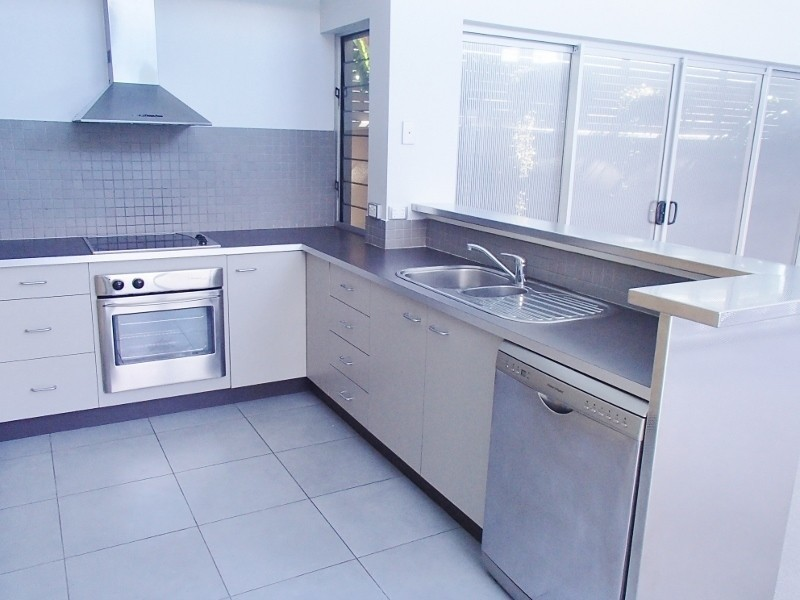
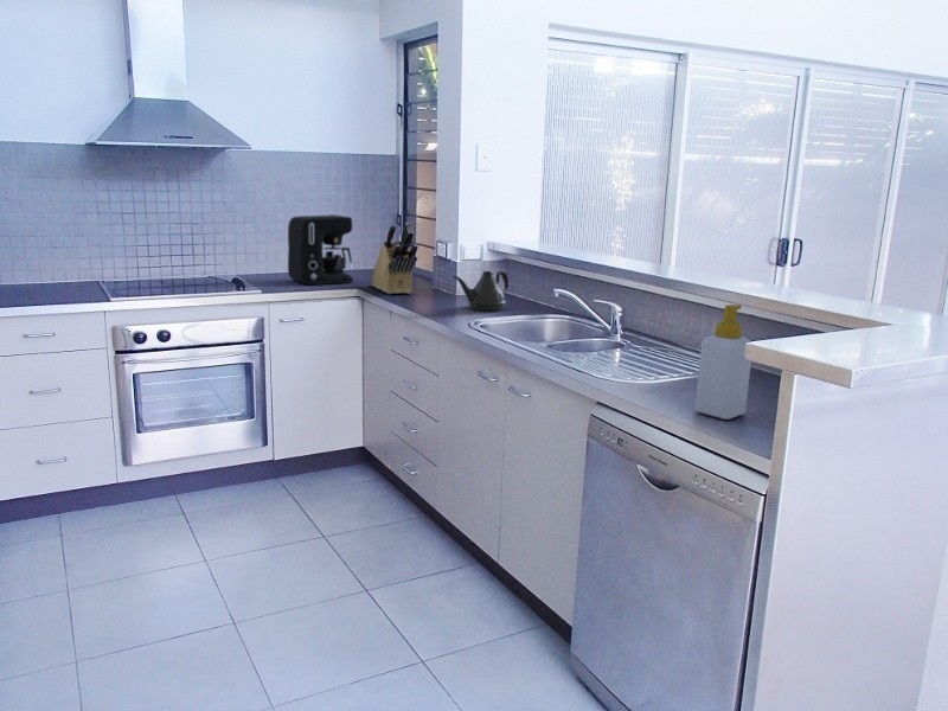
+ soap bottle (725, 360)
+ coffee maker (324, 248)
+ knife block (393, 256)
+ teapot (480, 290)
